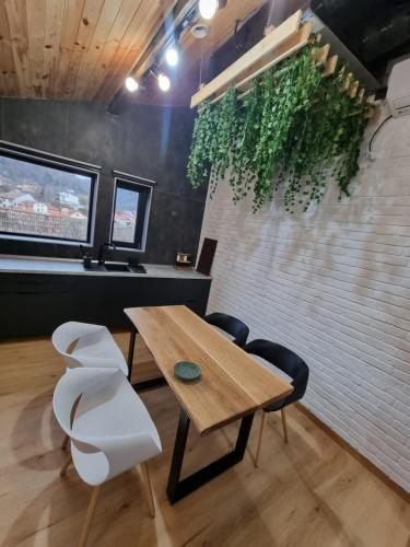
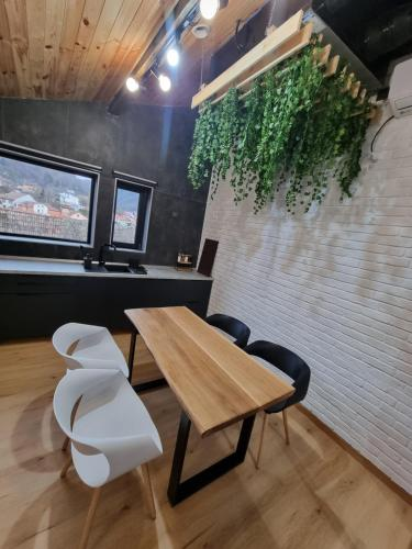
- saucer (186, 371)
